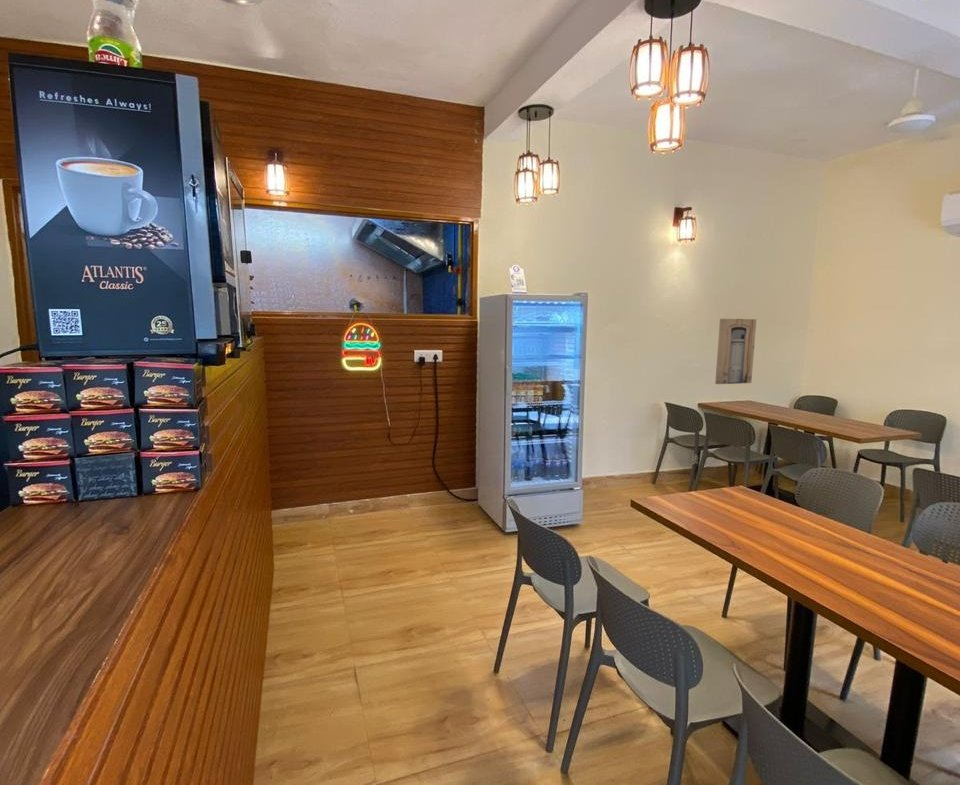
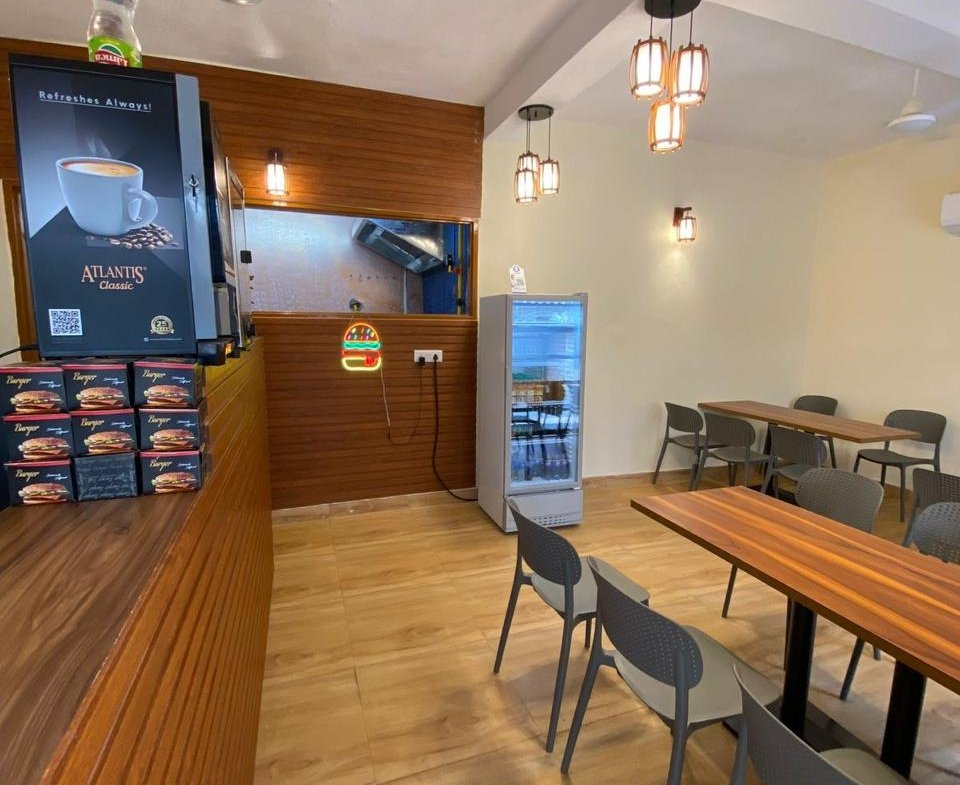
- wall art (735, 351)
